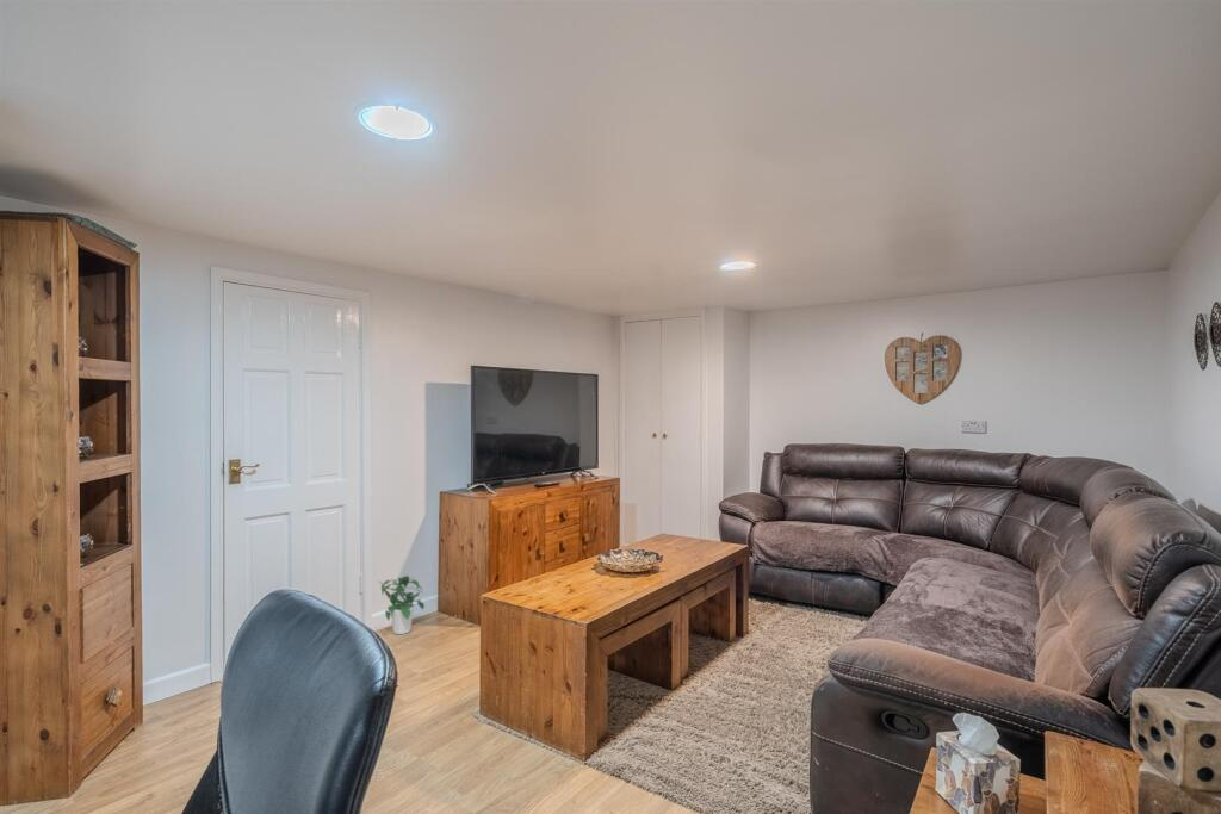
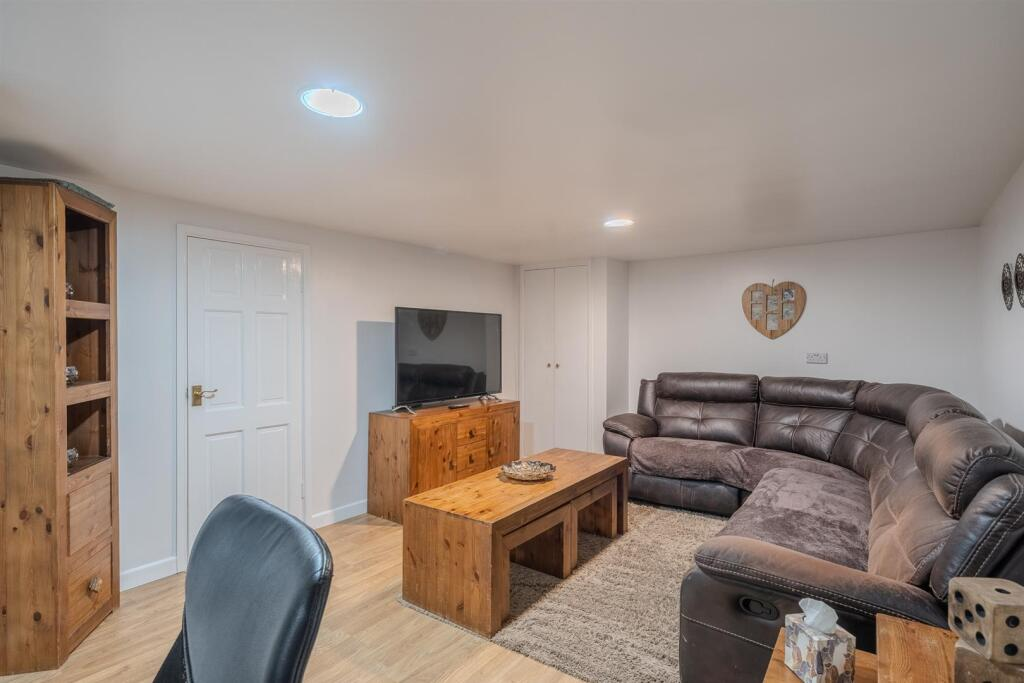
- potted plant (402, 603)
